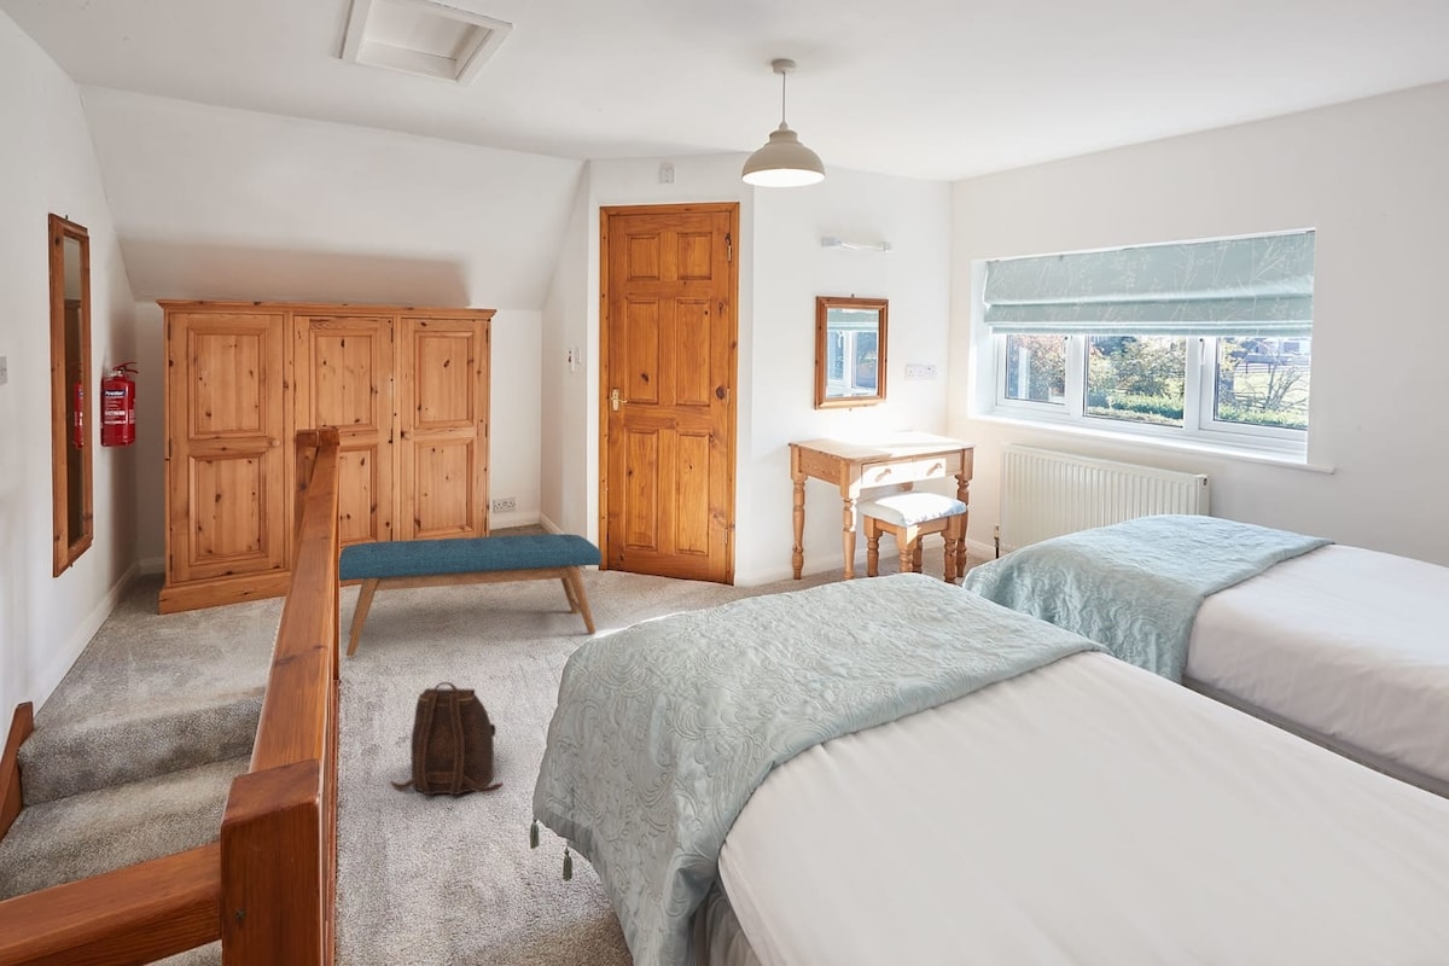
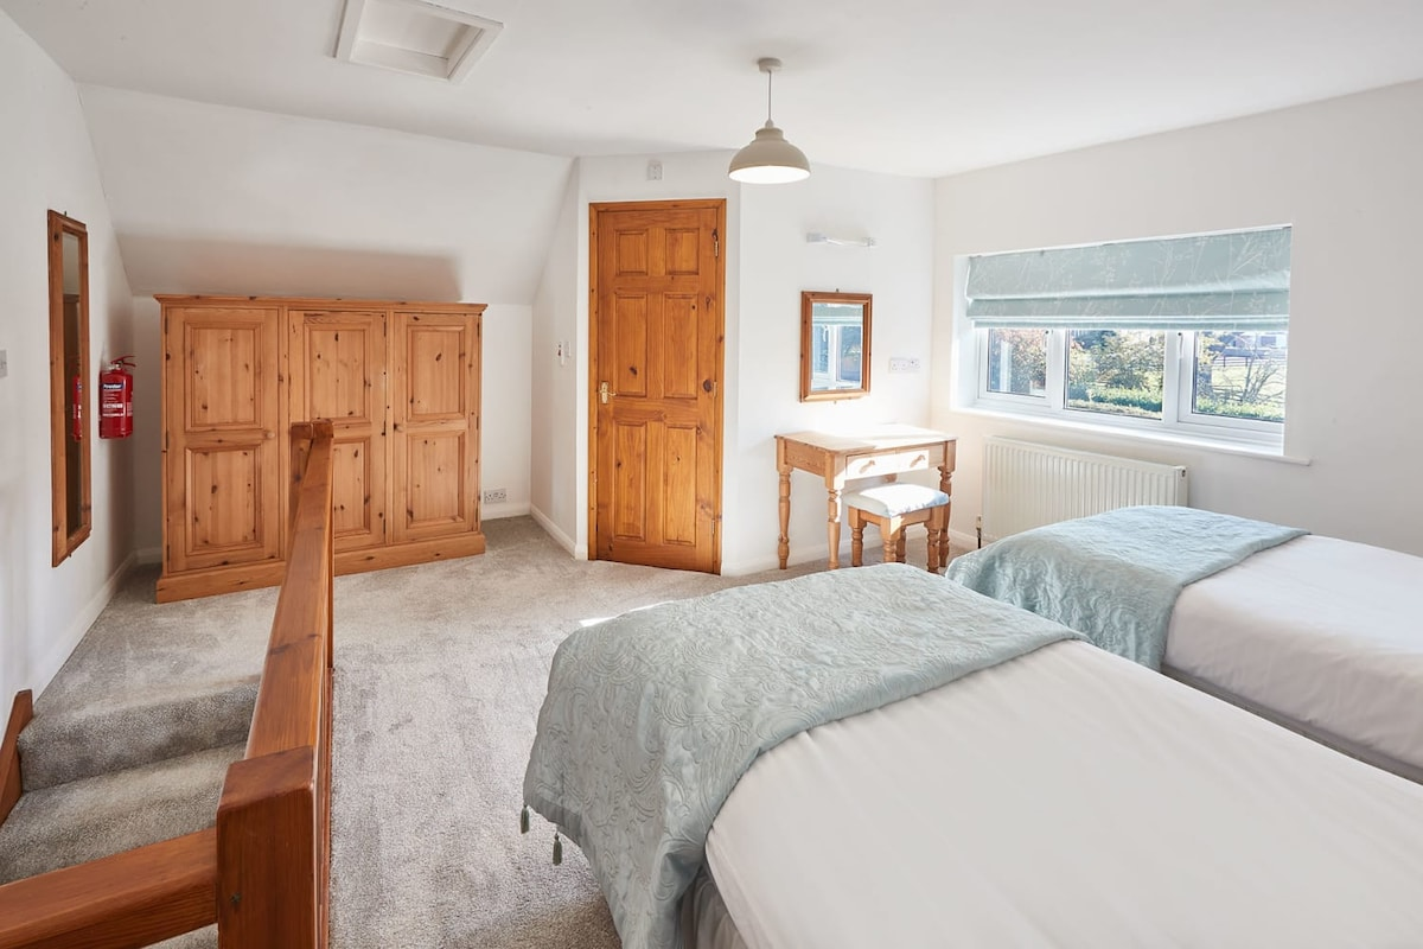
- bench (473, 583)
- backpack (450, 727)
